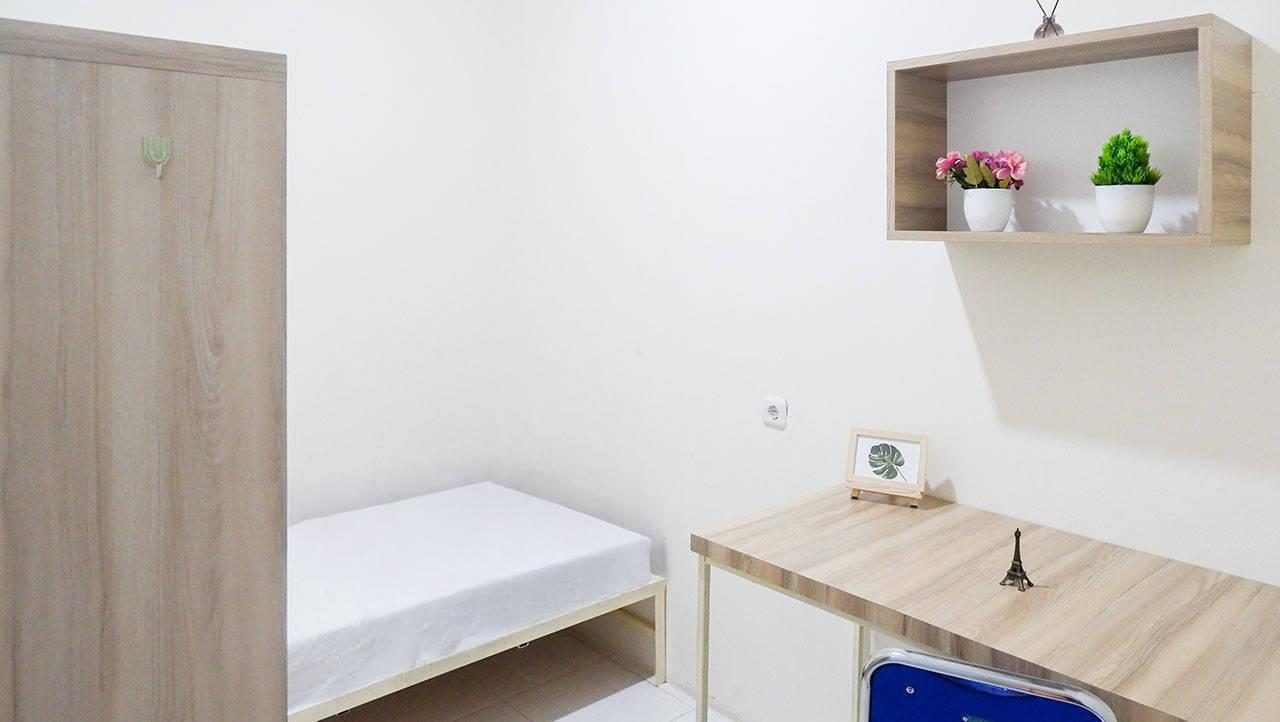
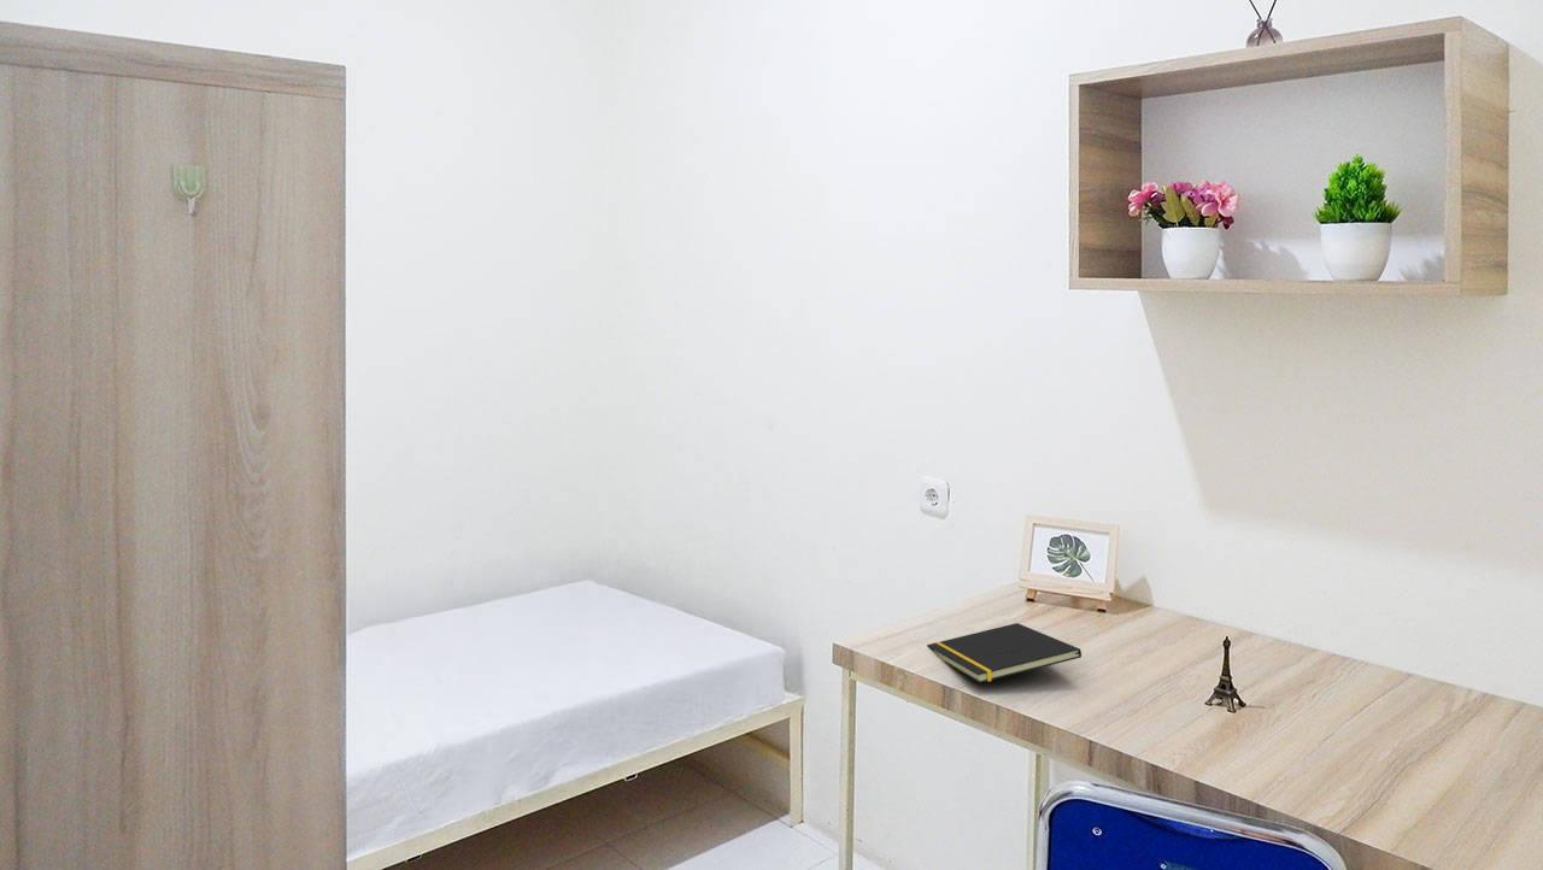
+ notepad (999, 651)
